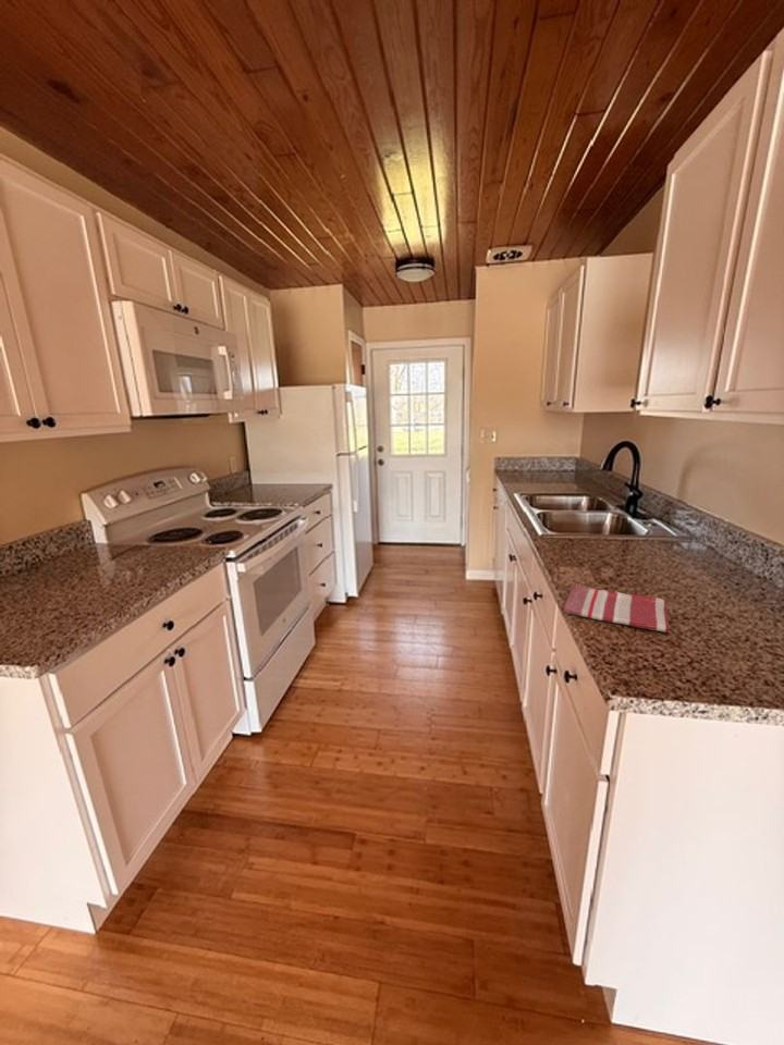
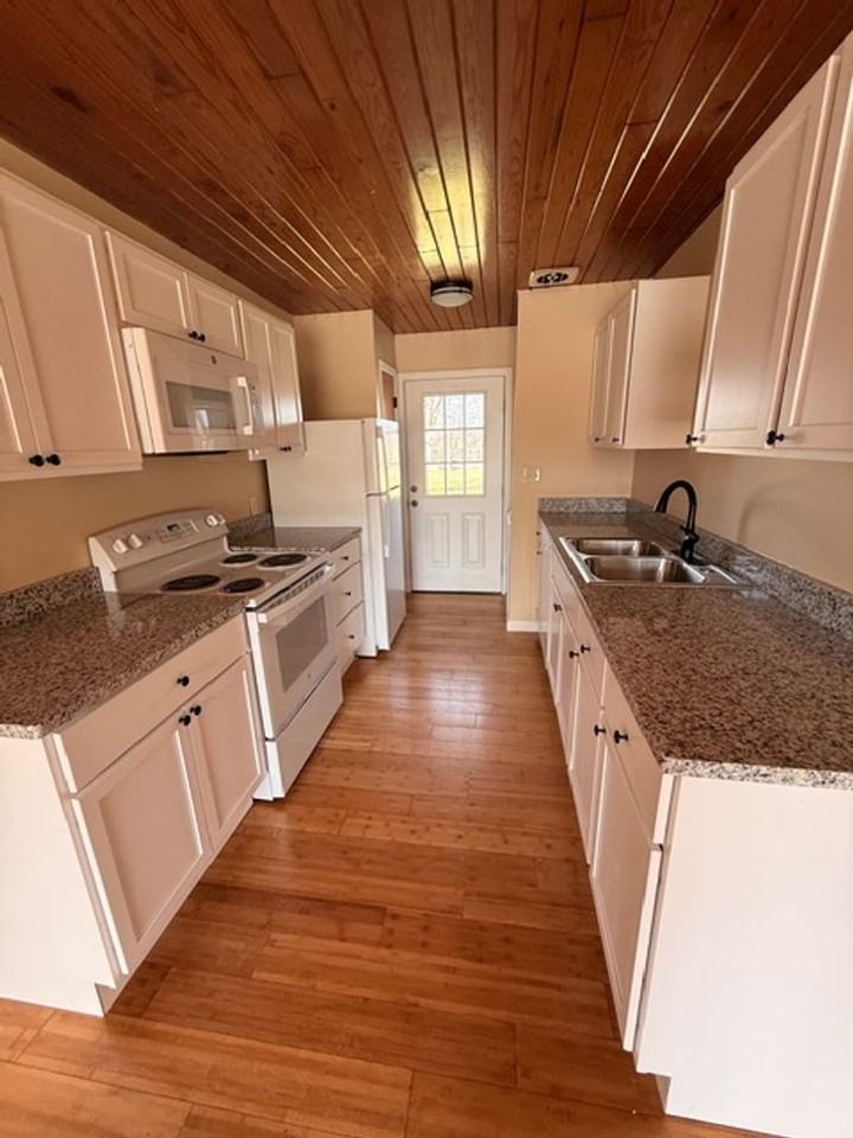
- dish towel (615, 605)
